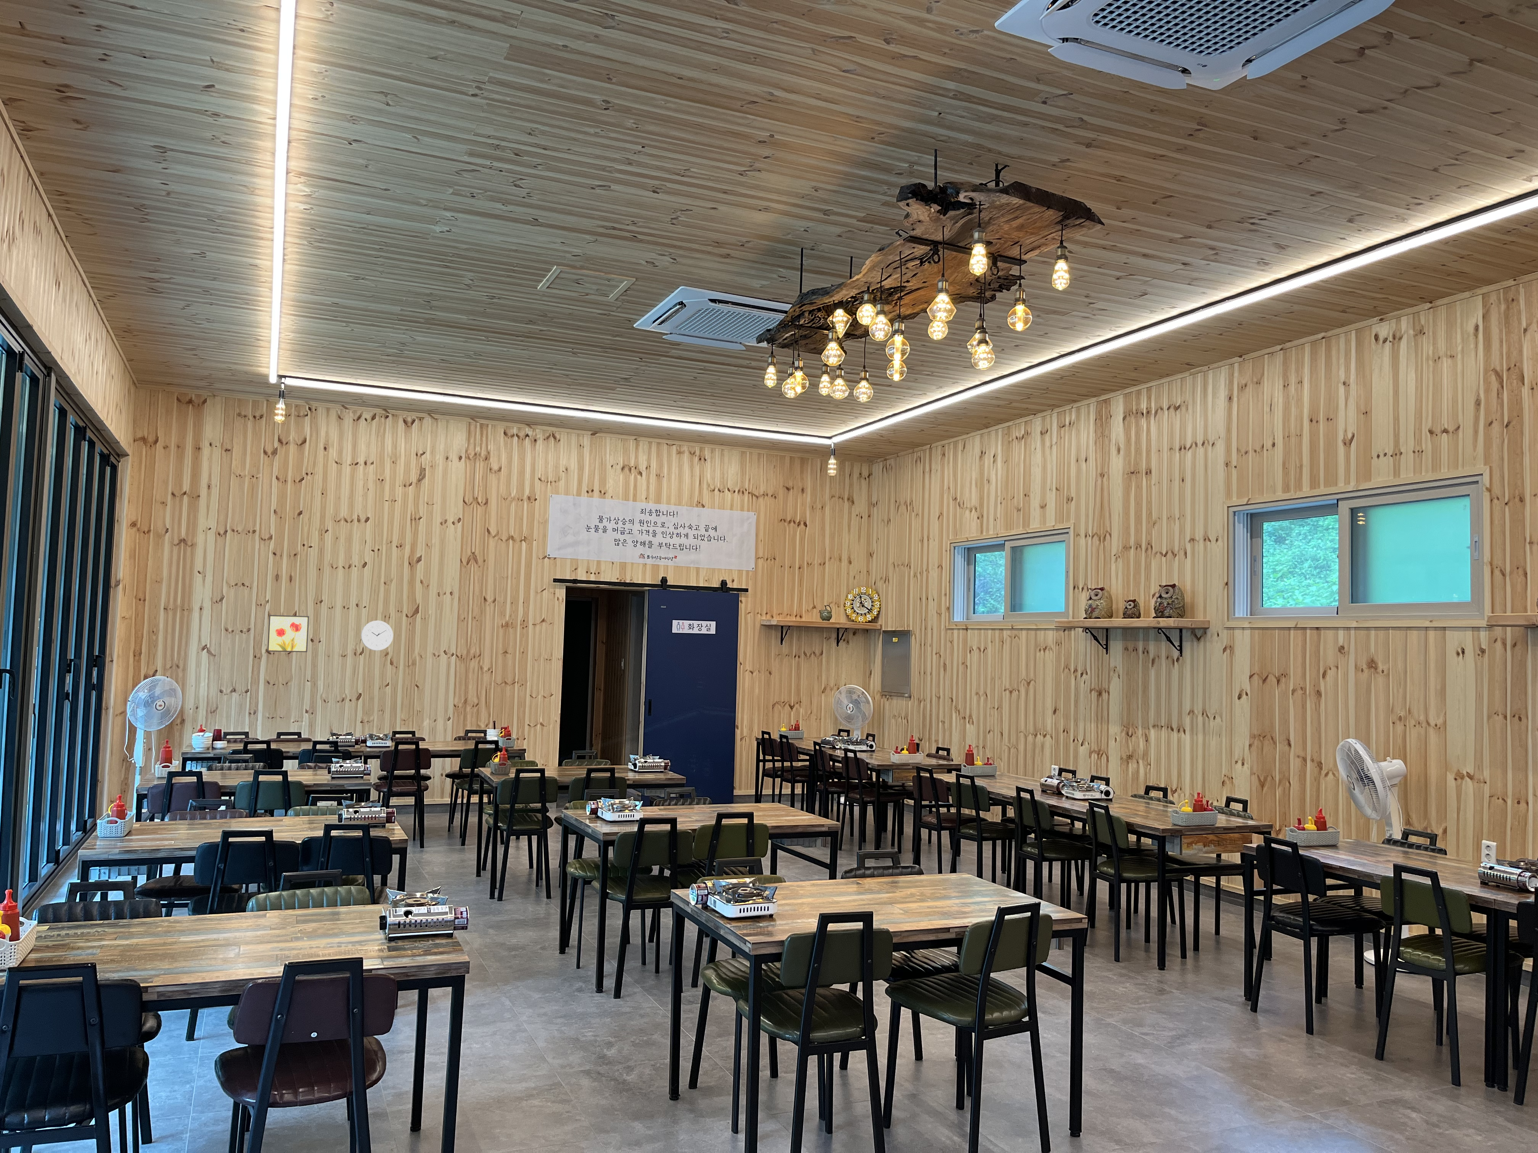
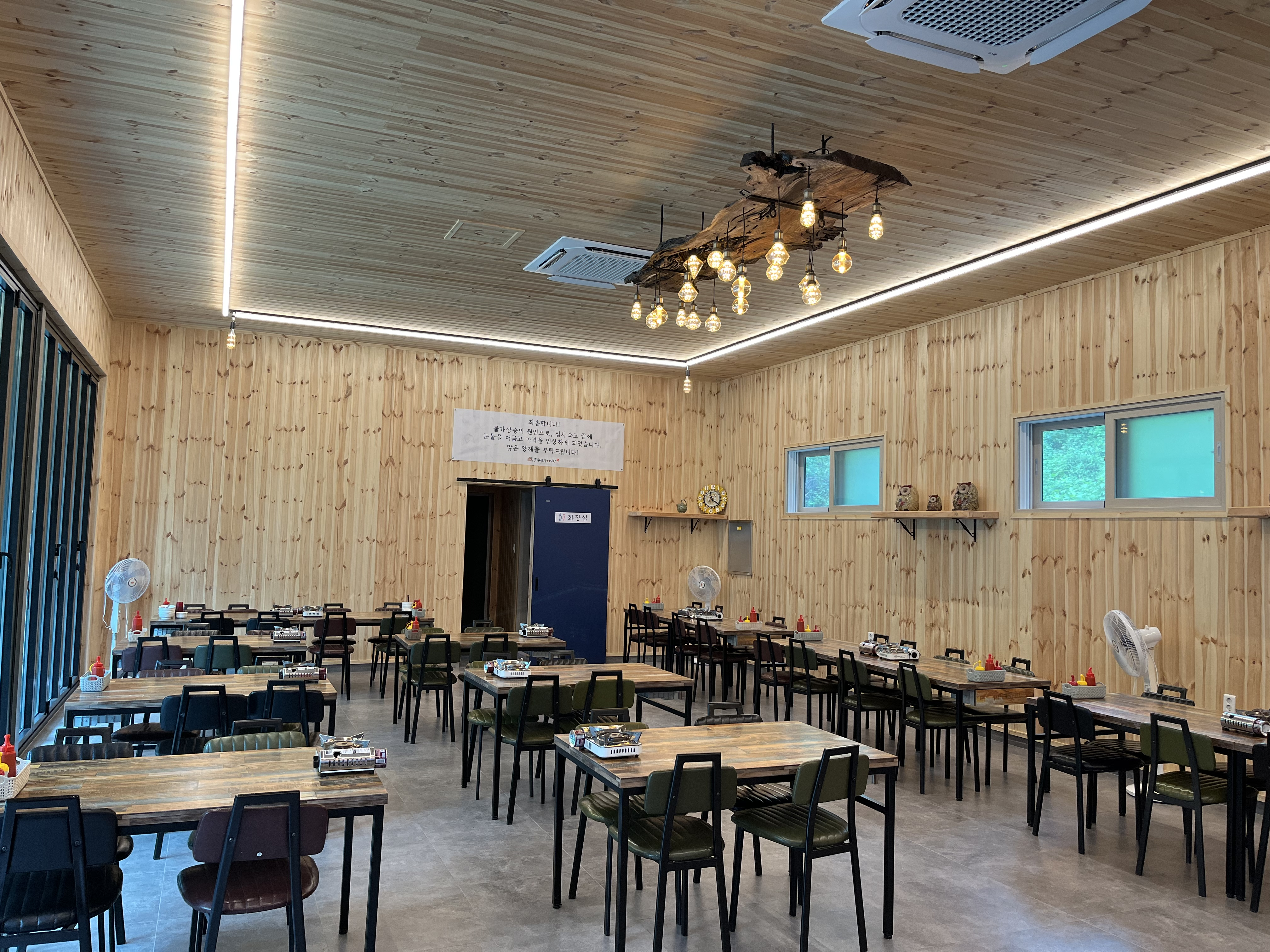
- wall art (288, 633)
- wall clock (377, 635)
